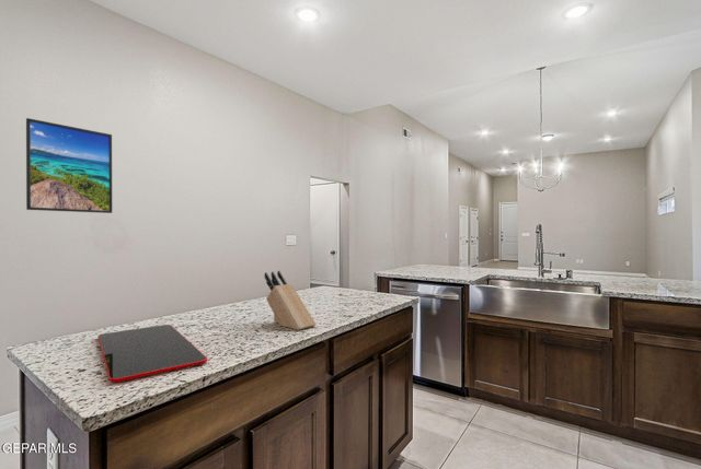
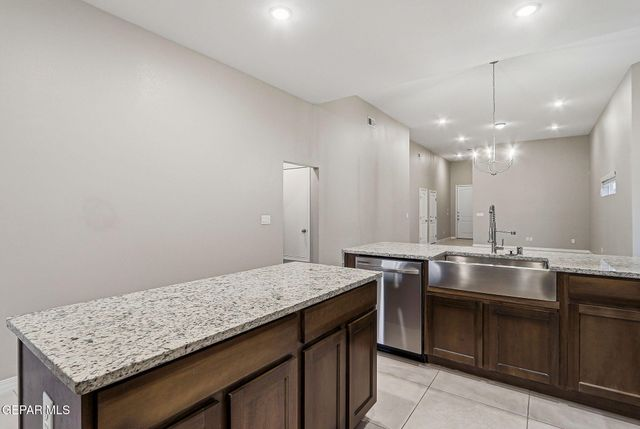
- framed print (72, 168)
- knife block (287, 297)
- cutting board (147, 347)
